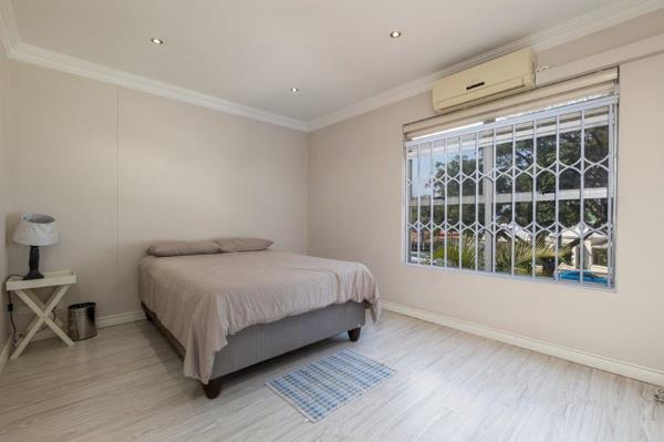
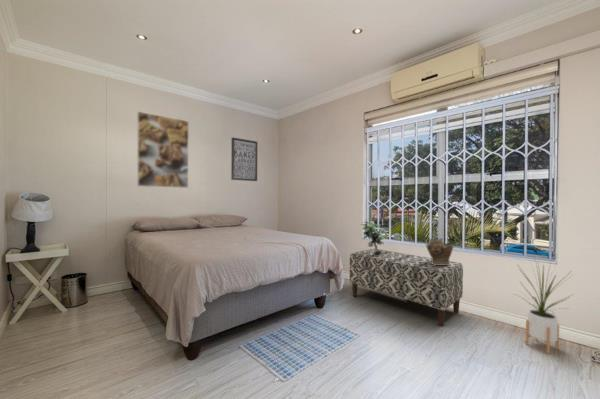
+ potted plant (372, 236)
+ wall art (244, 160)
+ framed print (164, 152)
+ ceramic vessel (440, 250)
+ house plant (542, 303)
+ bench (401, 280)
